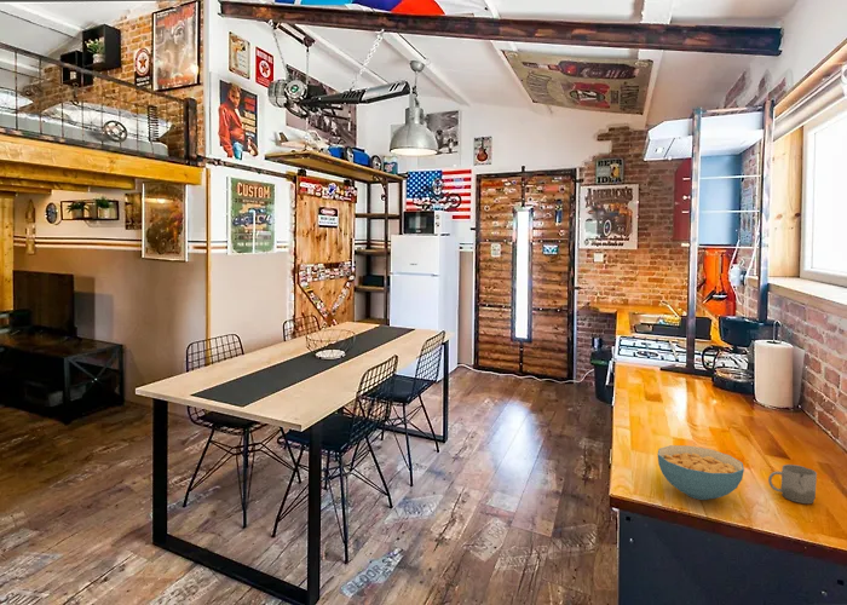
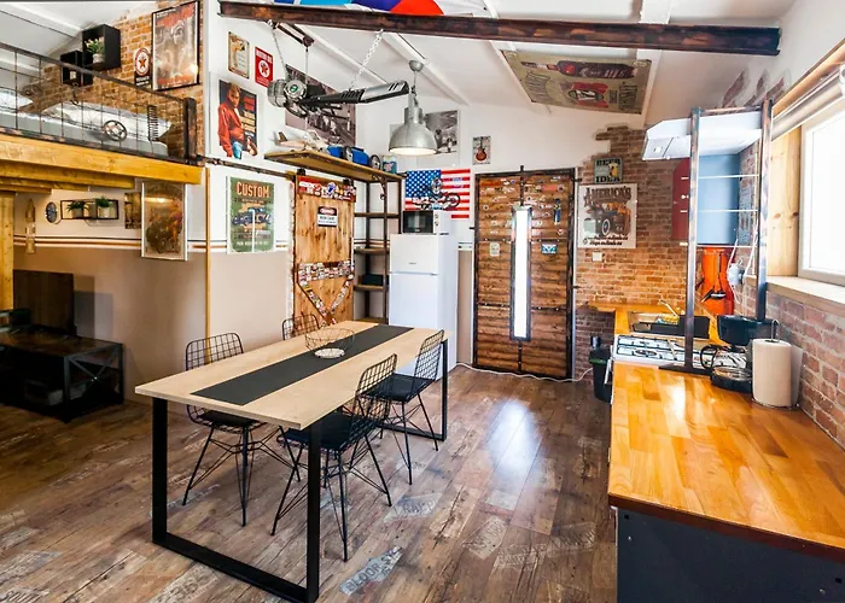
- cereal bowl (698, 476)
- cup (791, 482)
